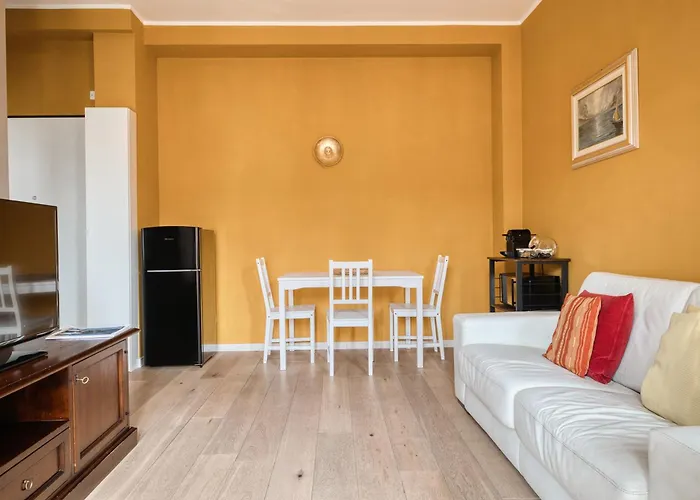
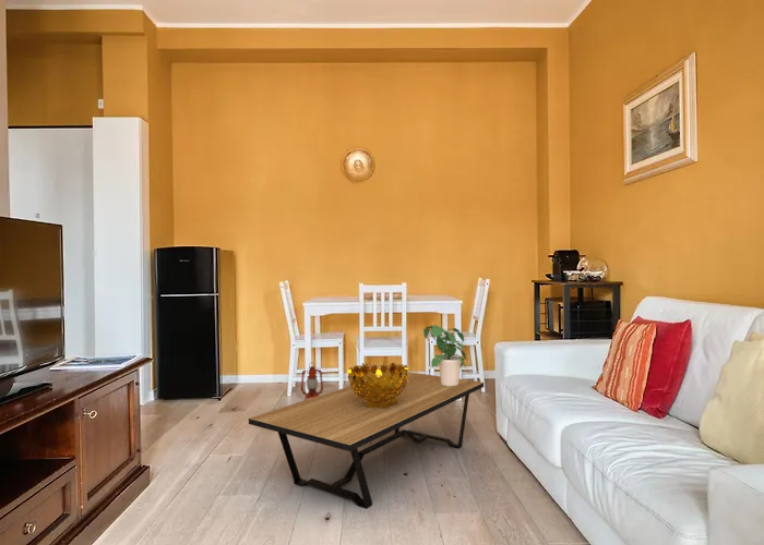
+ decorative bowl (378, 386)
+ lantern (311, 382)
+ coffee table (381, 431)
+ potted plant (445, 354)
